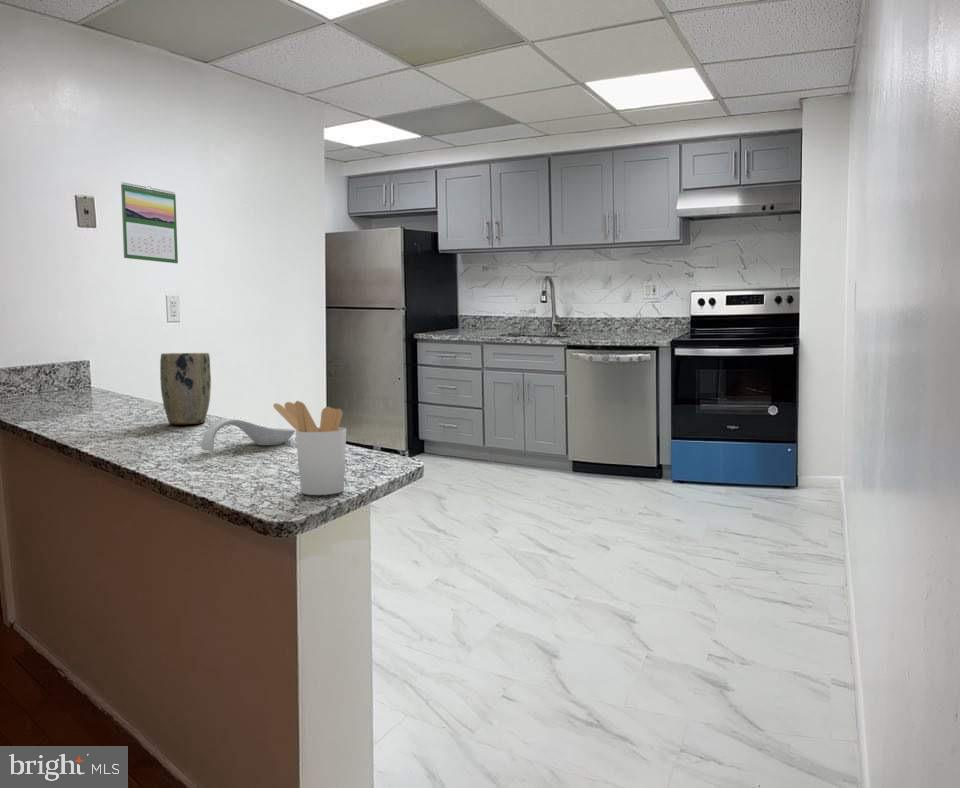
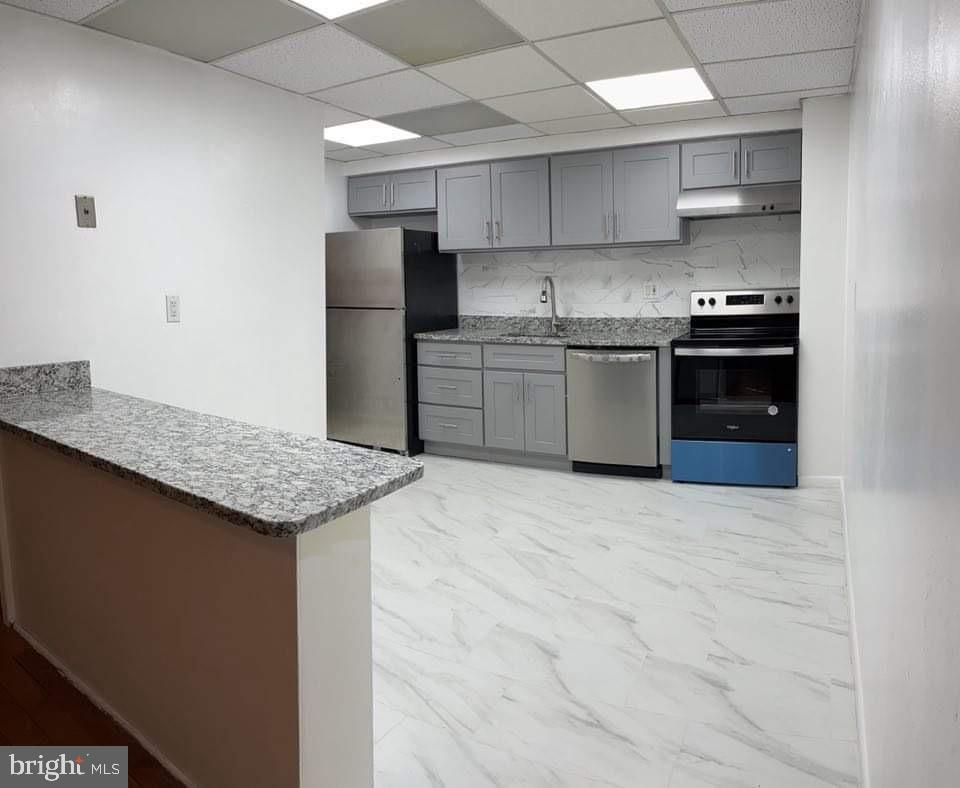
- spoon rest (250, 432)
- calendar (150, 223)
- utensil holder (311, 444)
- plant pot (186, 388)
